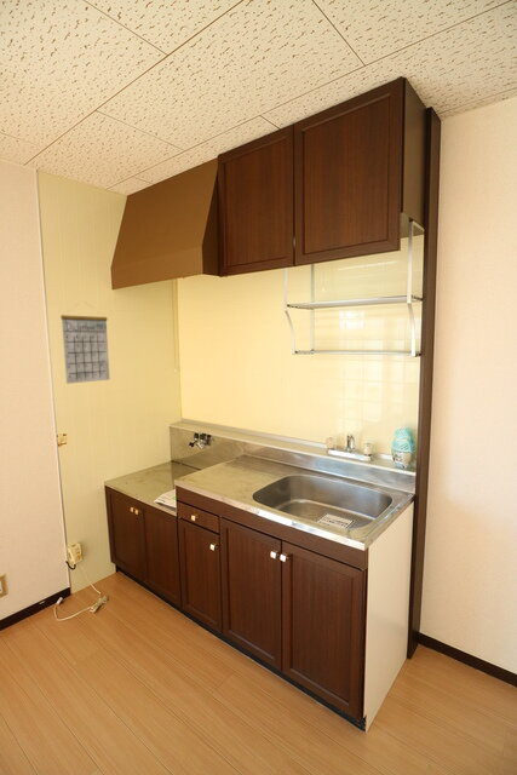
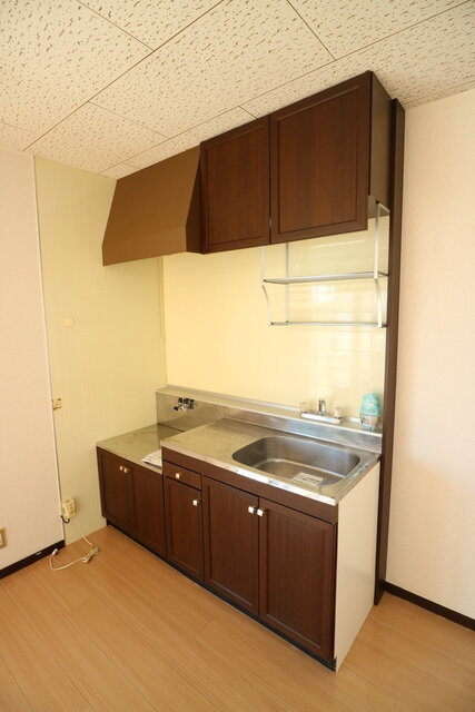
- calendar (86, 340)
